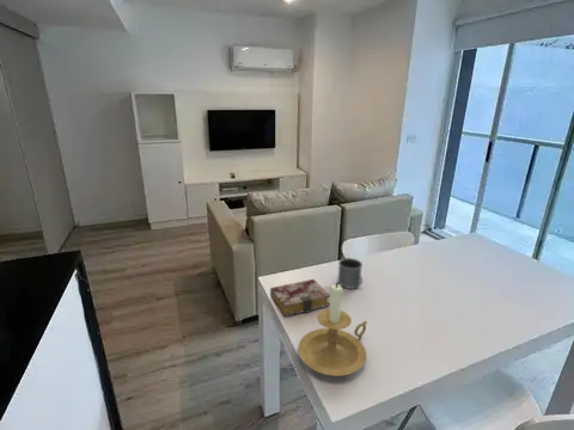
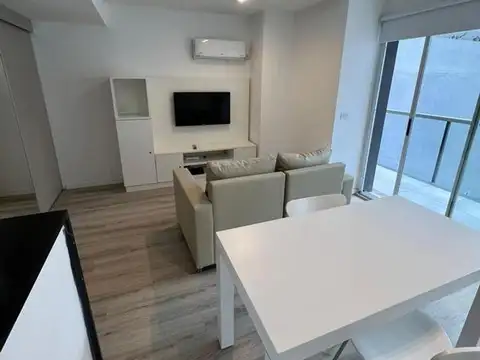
- mug (352, 274)
- candle holder (334, 321)
- book (299, 296)
